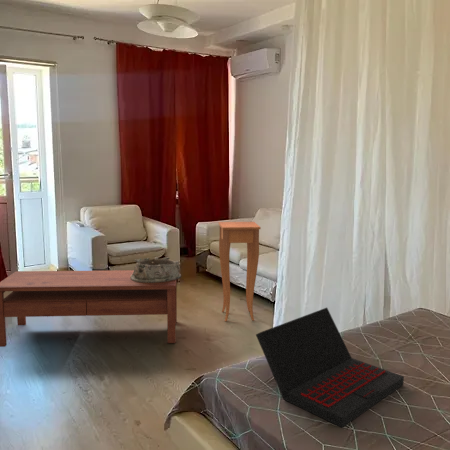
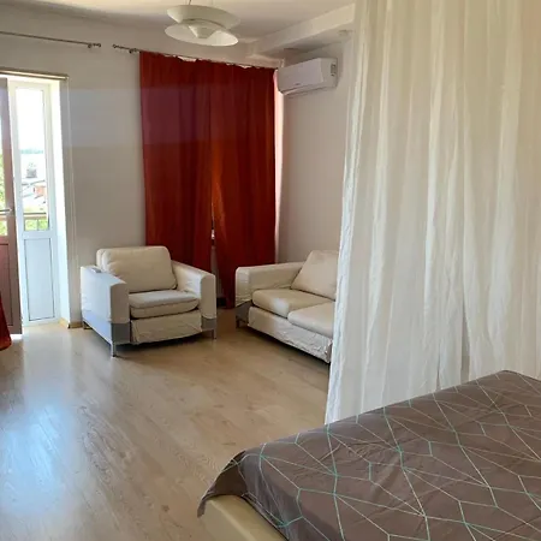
- laptop (330, 357)
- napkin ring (155, 268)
- side table (229, 273)
- coffee table (92, 305)
